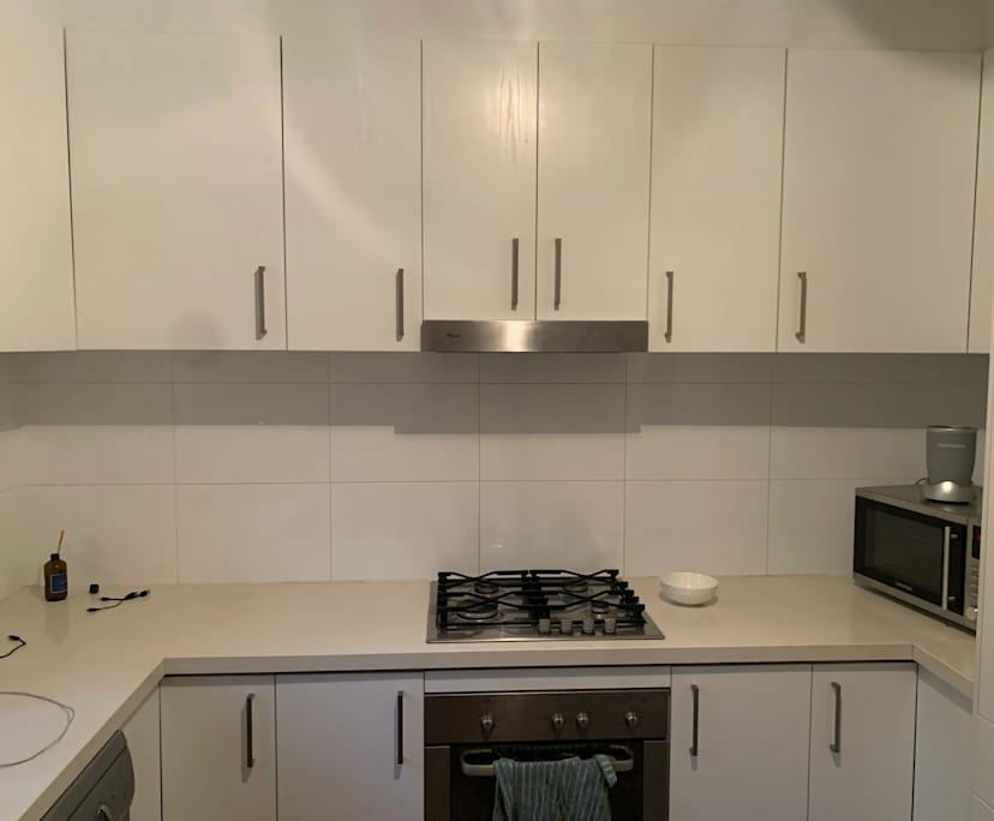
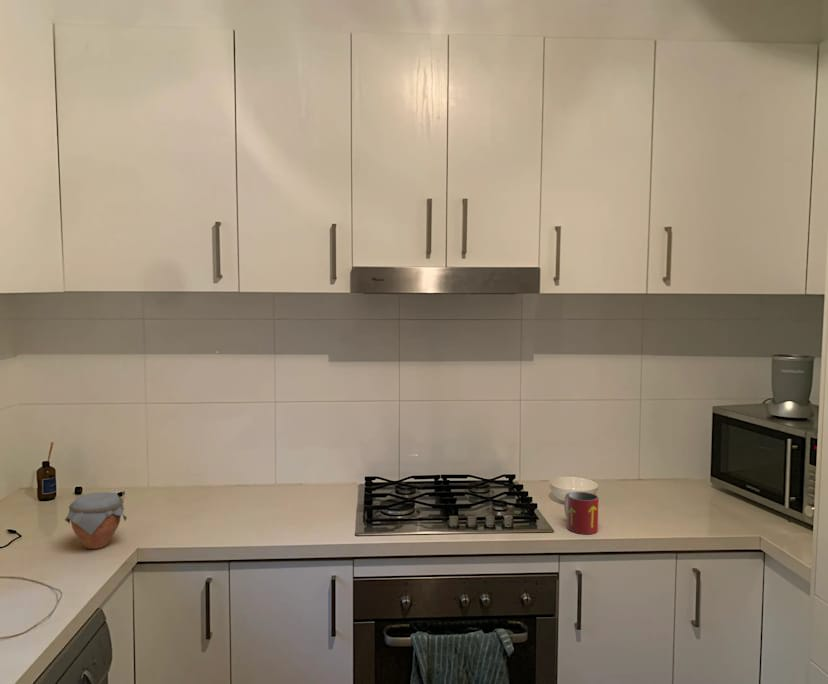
+ jar (95, 520)
+ mug (578, 510)
